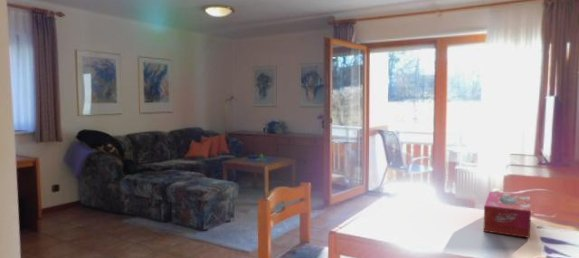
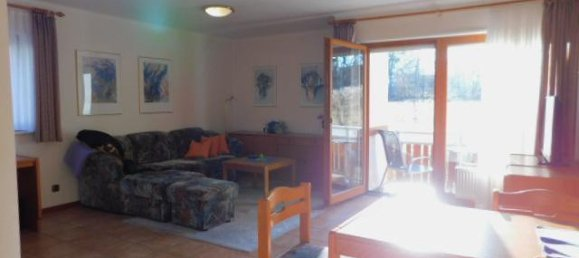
- tissue box (507, 212)
